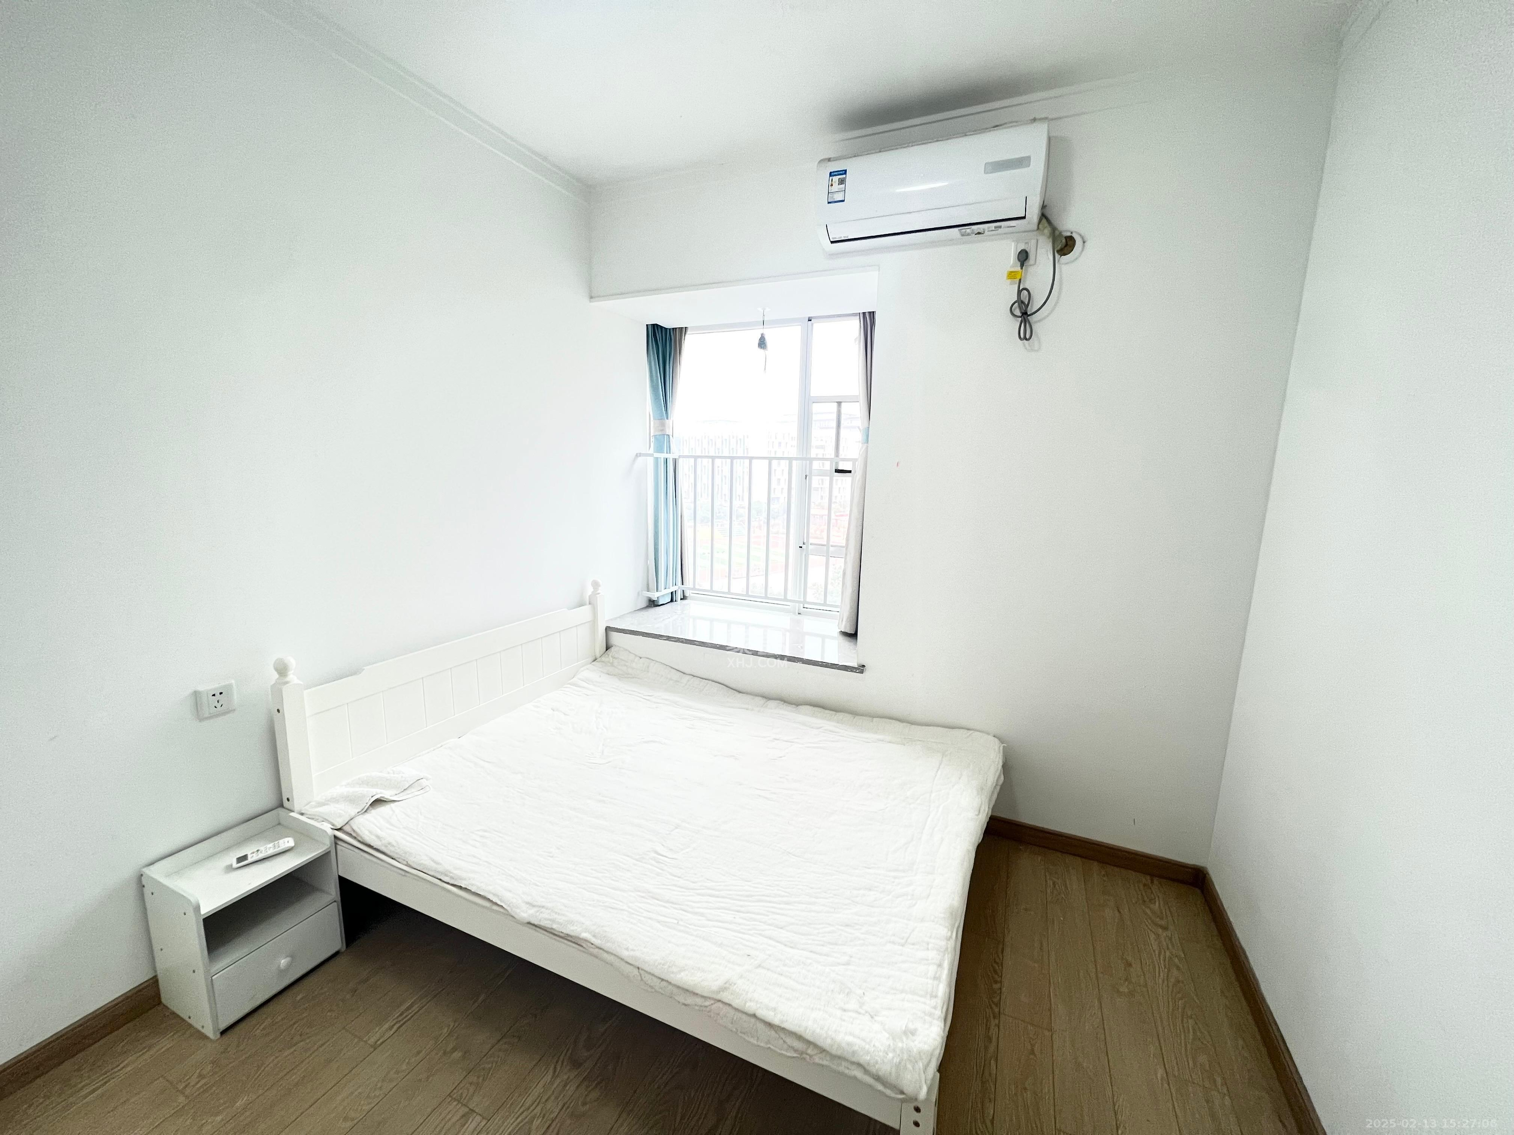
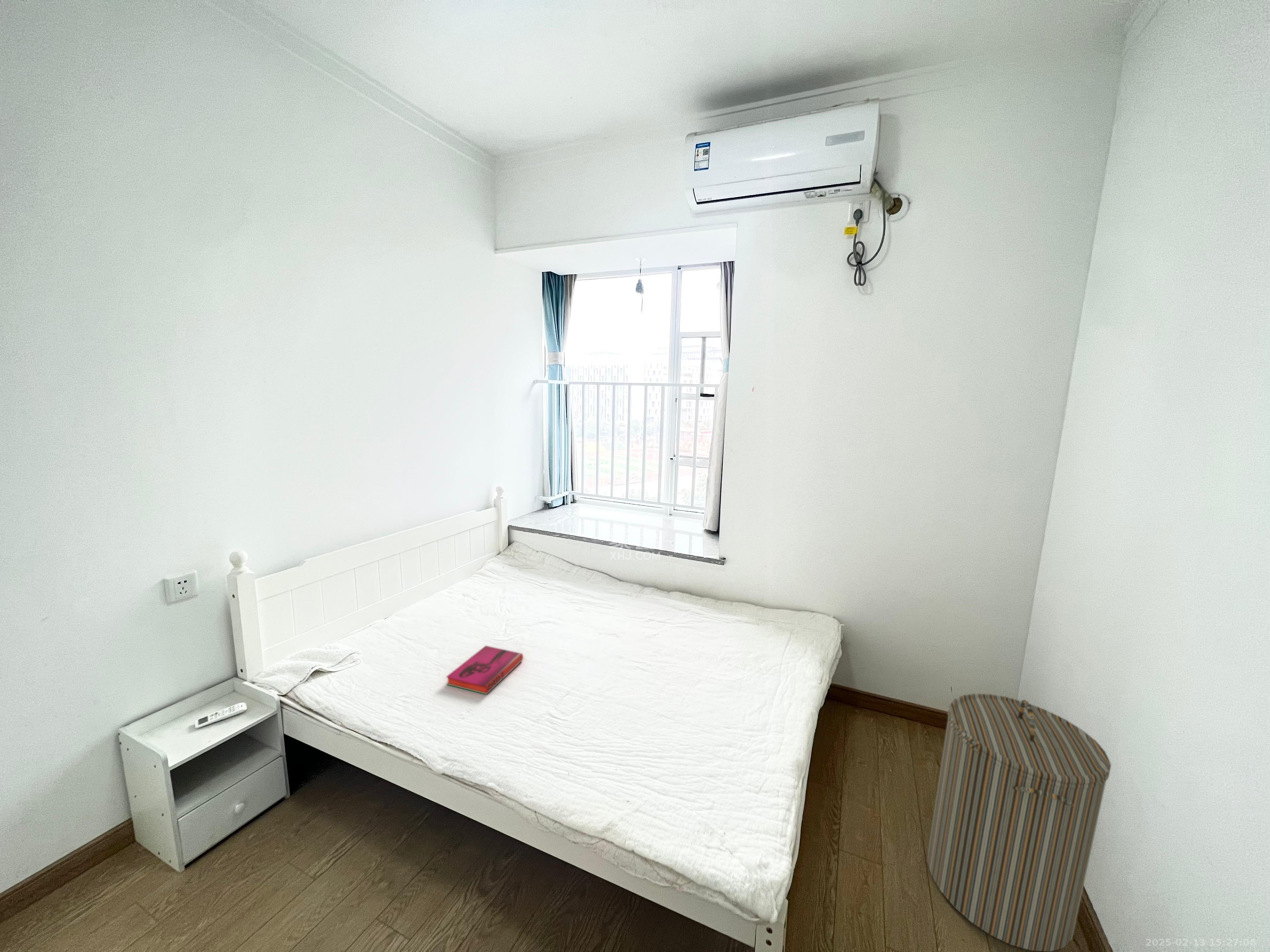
+ laundry hamper (1011, 800)
+ hardback book (486, 668)
